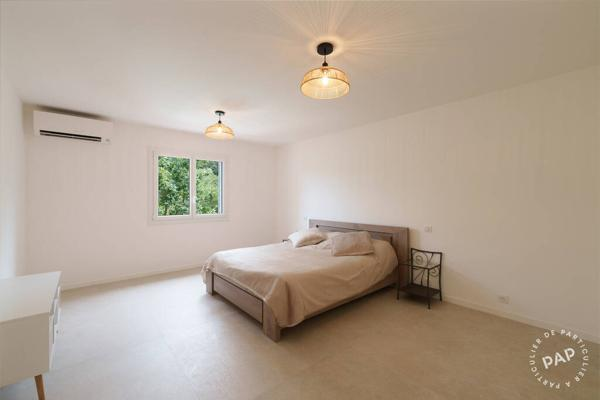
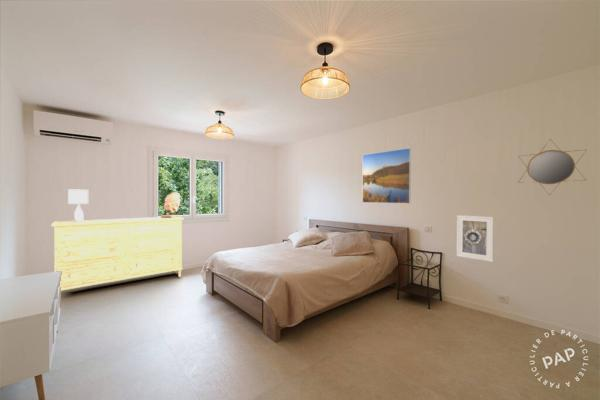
+ home mirror (549, 167)
+ sculpture bust (172, 204)
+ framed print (384, 177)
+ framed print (474, 237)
+ lamp (78, 205)
+ dresser (125, 251)
